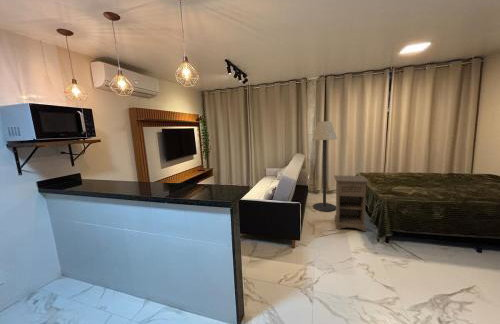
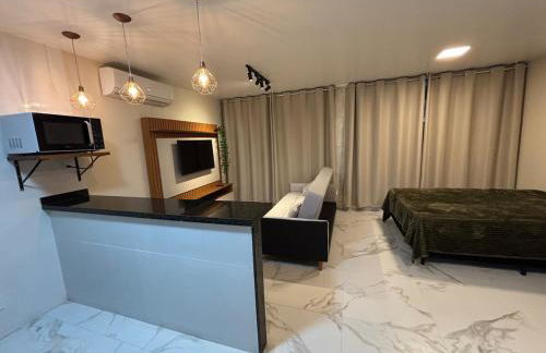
- floor lamp (324, 165)
- nightstand (349, 202)
